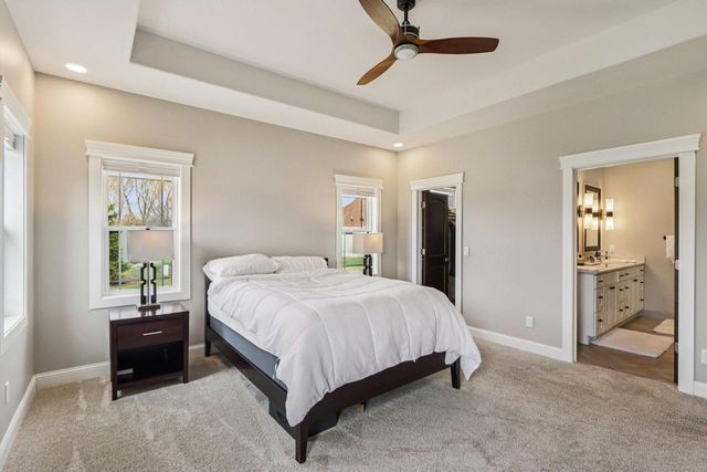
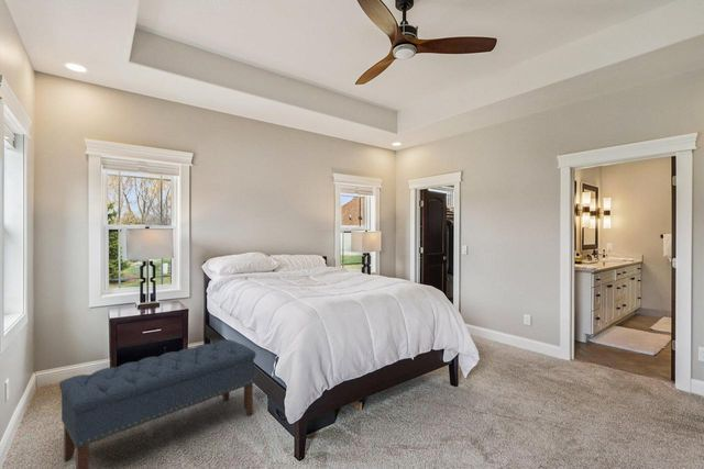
+ bench (168, 397)
